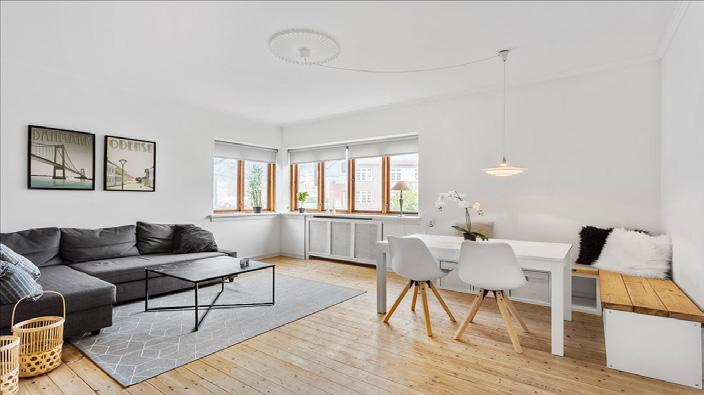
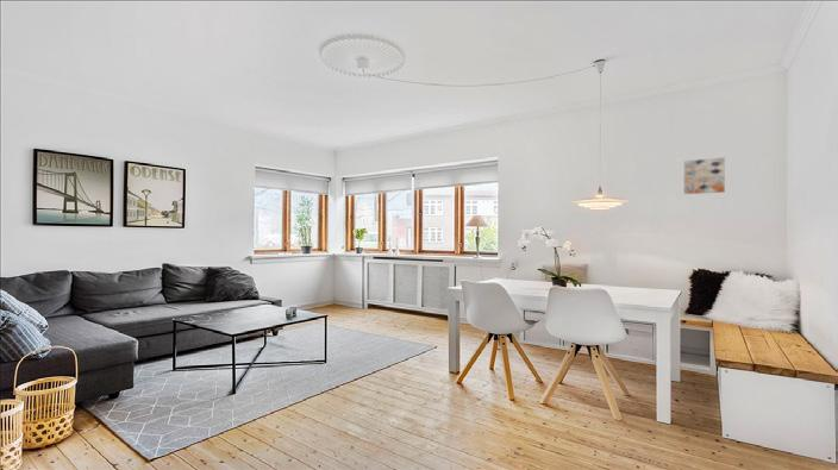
+ wall art (703, 176)
